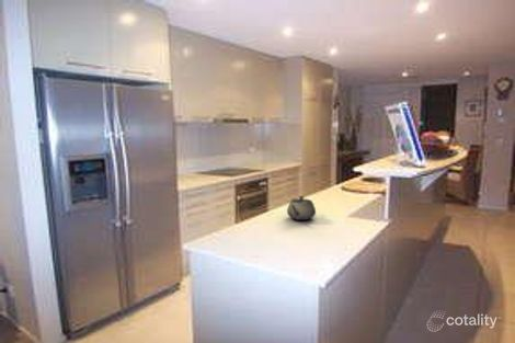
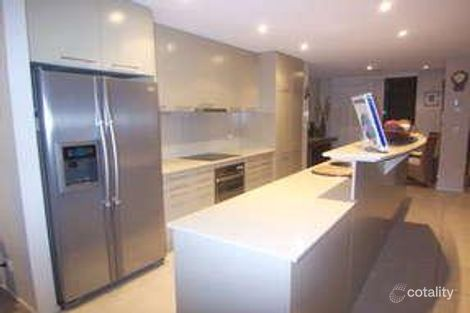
- teapot (300, 207)
